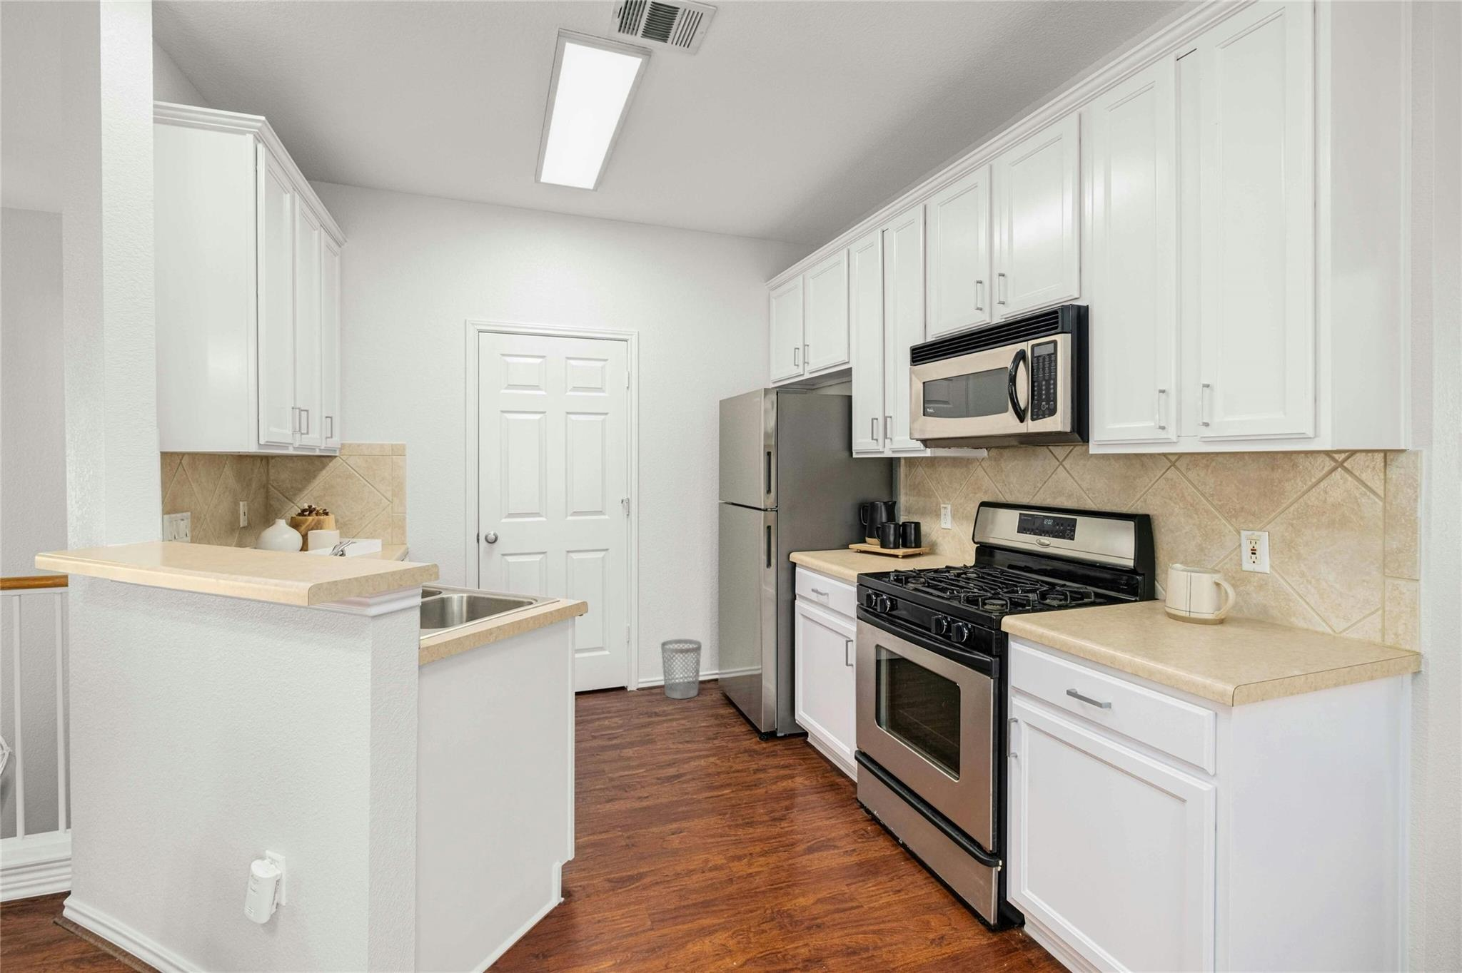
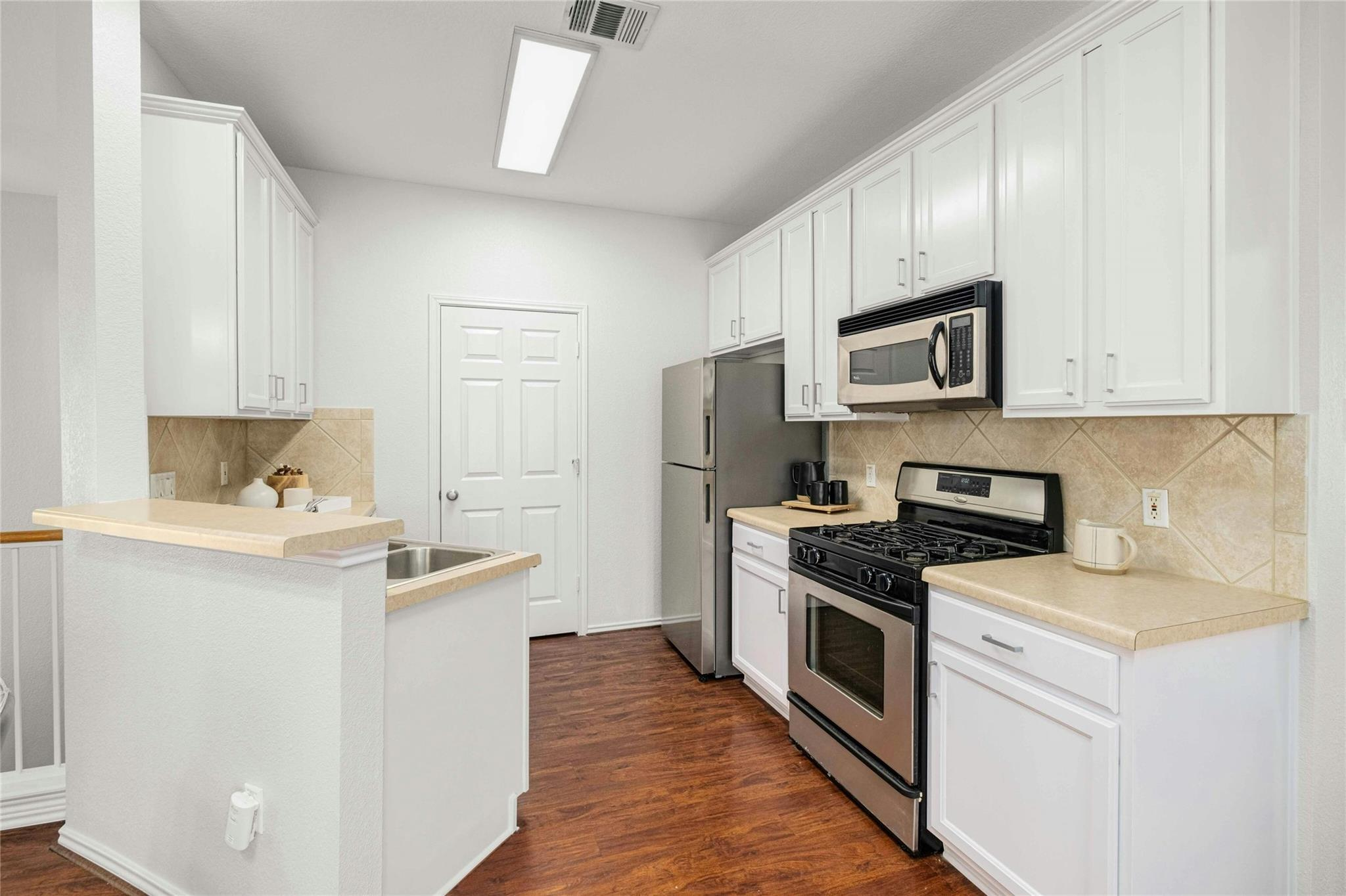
- wastebasket (681, 669)
